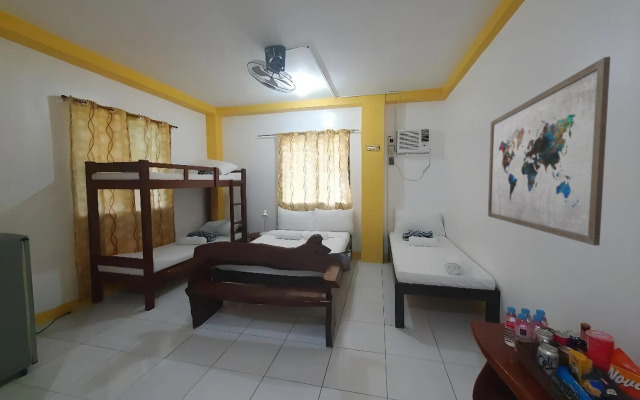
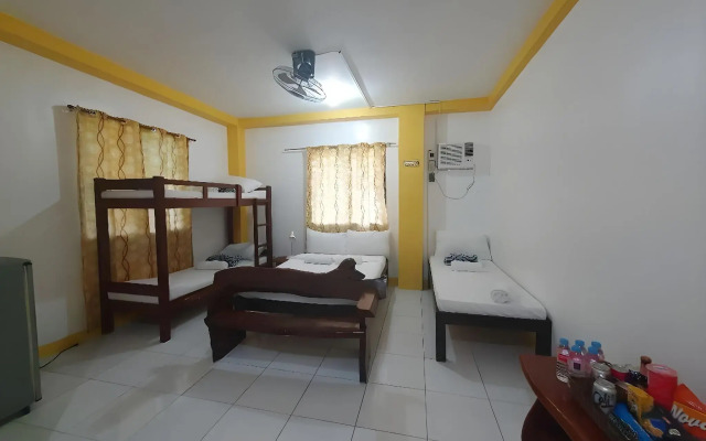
- wall art (527, 164)
